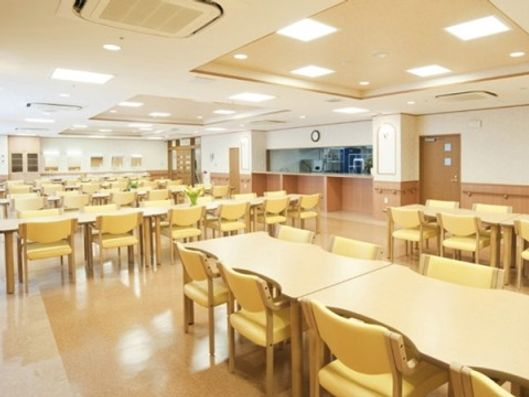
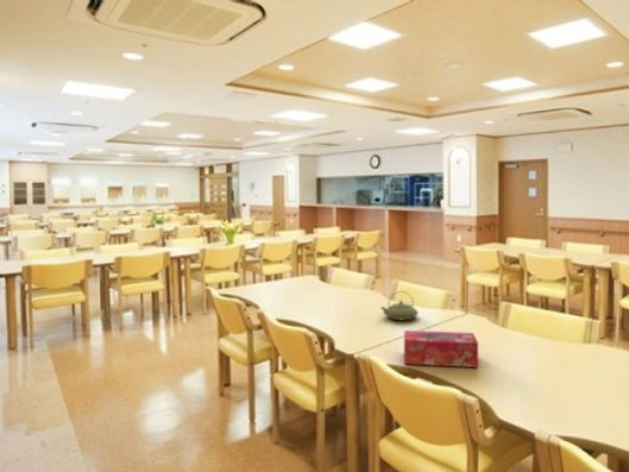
+ teapot (398, 304)
+ tissue box (439, 347)
